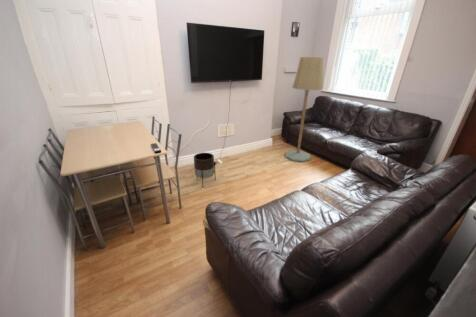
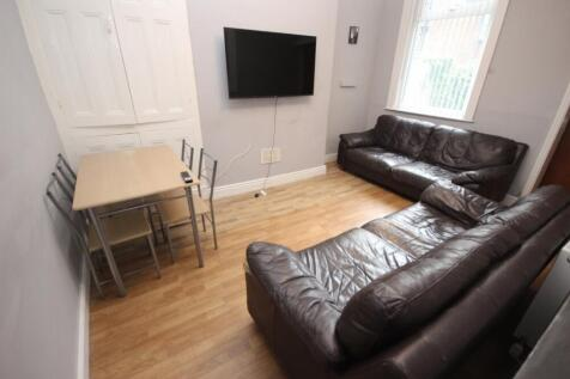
- floor lamp (303, 111)
- planter (203, 169)
